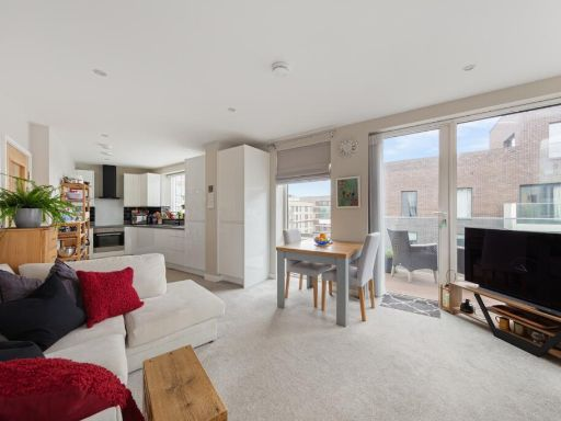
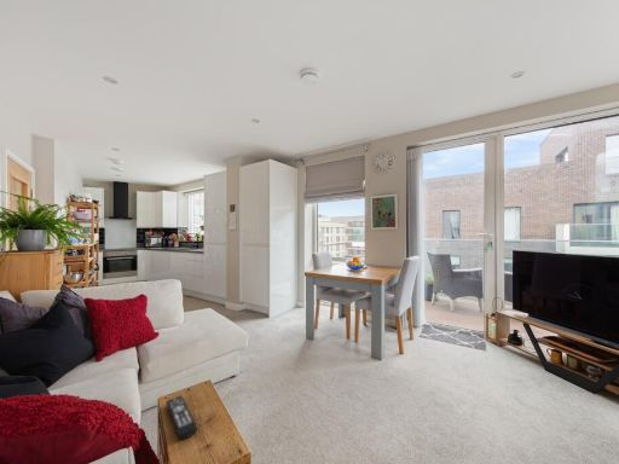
+ remote control (180, 414)
